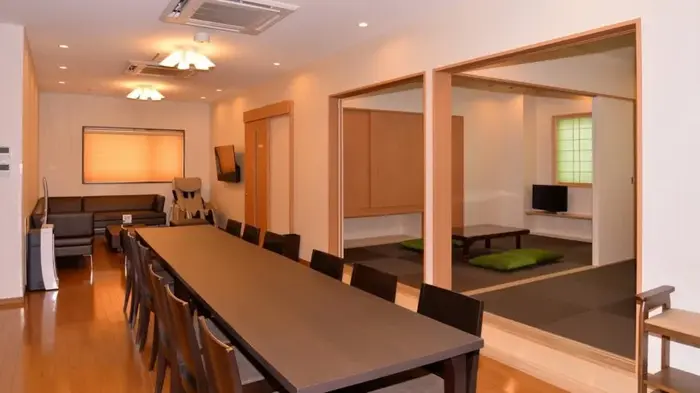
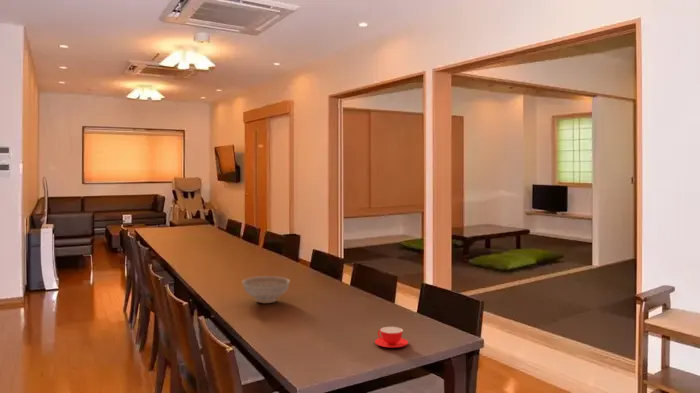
+ decorative bowl (266, 290)
+ teacup (391, 336)
